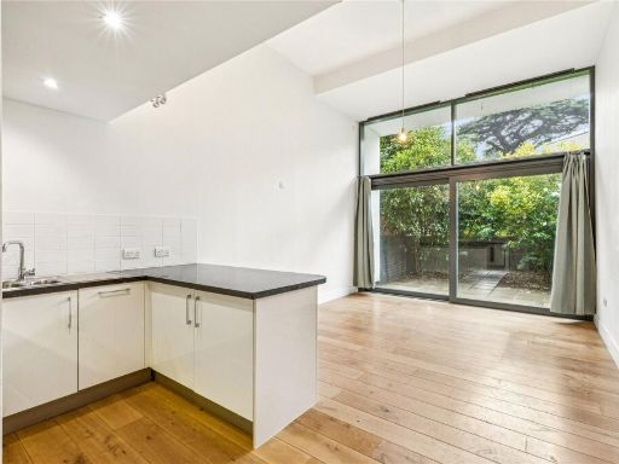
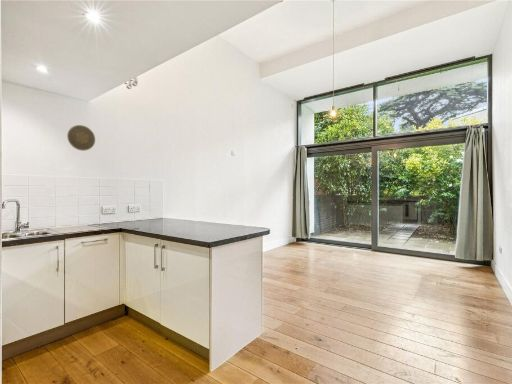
+ decorative plate (82, 137)
